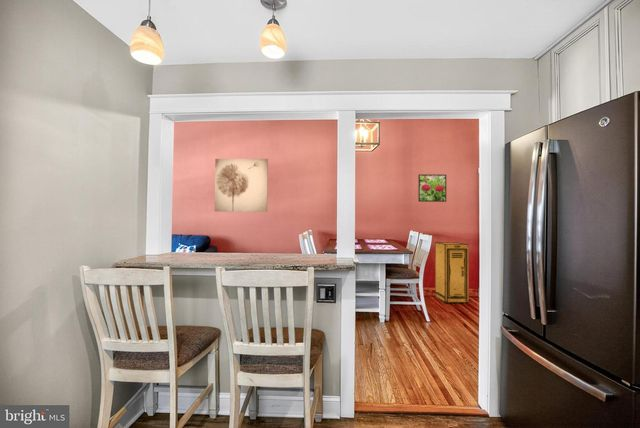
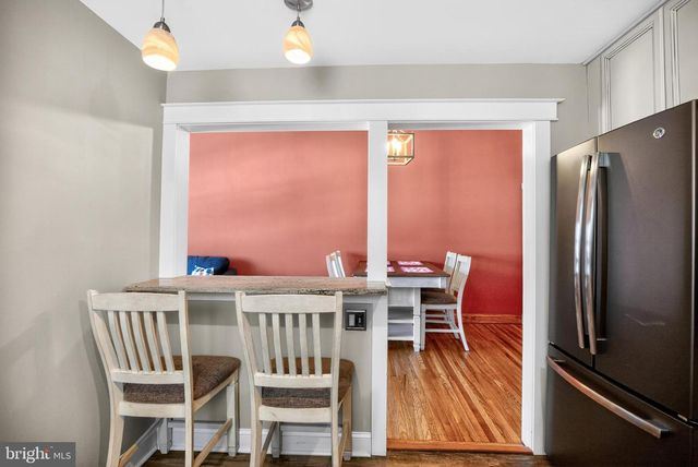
- storage cabinet (451, 271)
- wall art (241, 185)
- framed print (432, 188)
